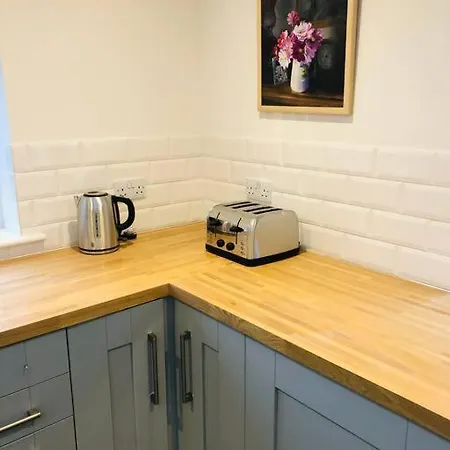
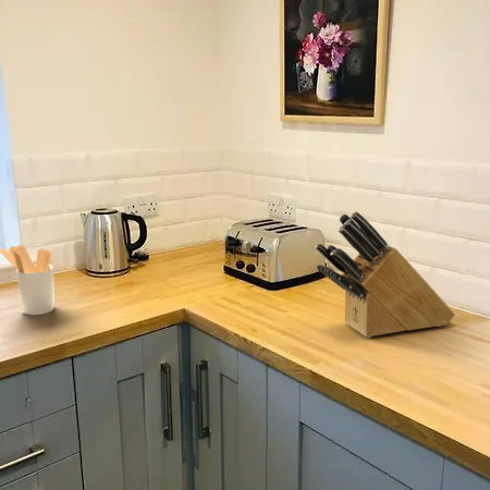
+ utensil holder (28, 278)
+ knife block (385, 268)
